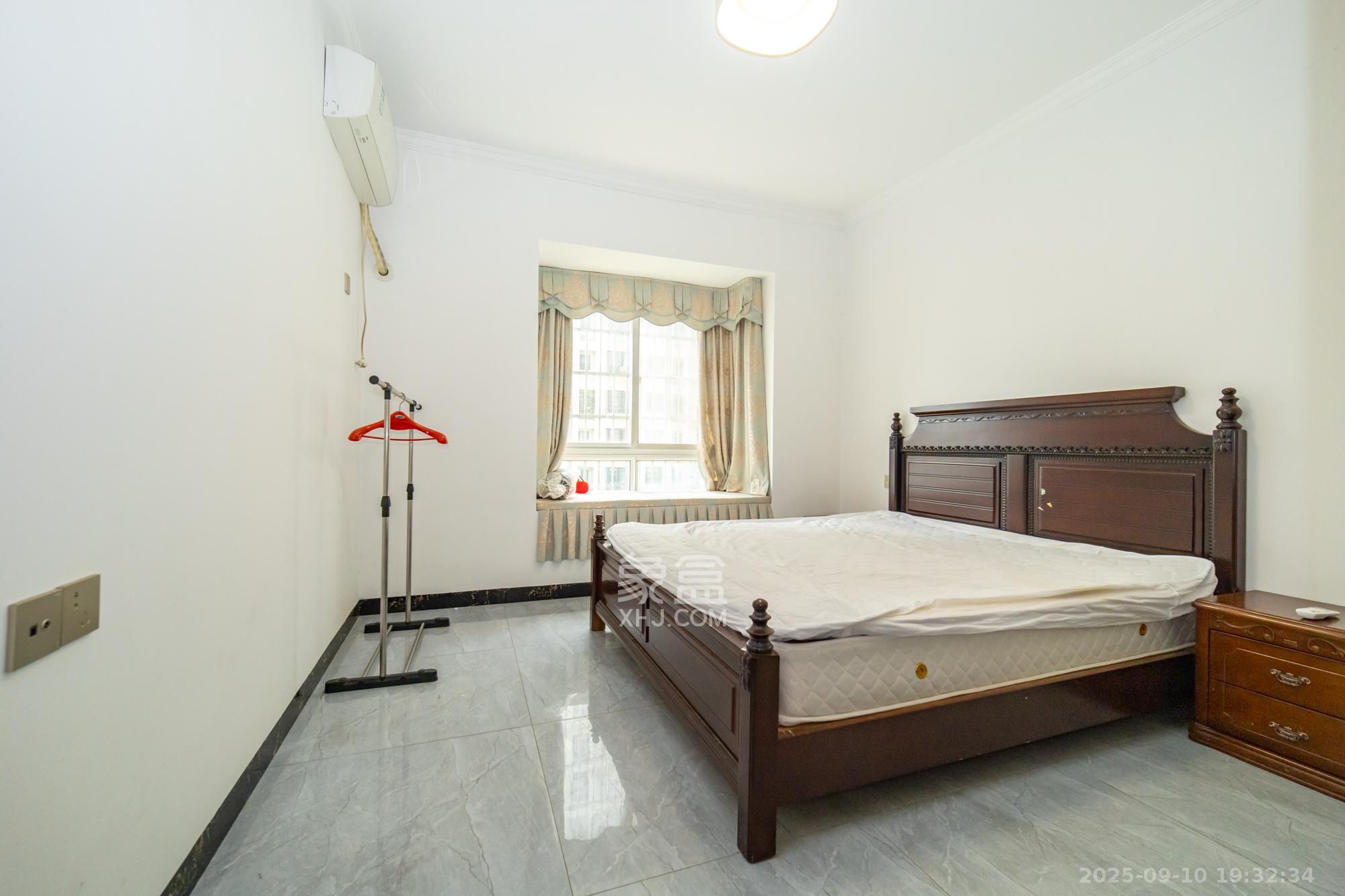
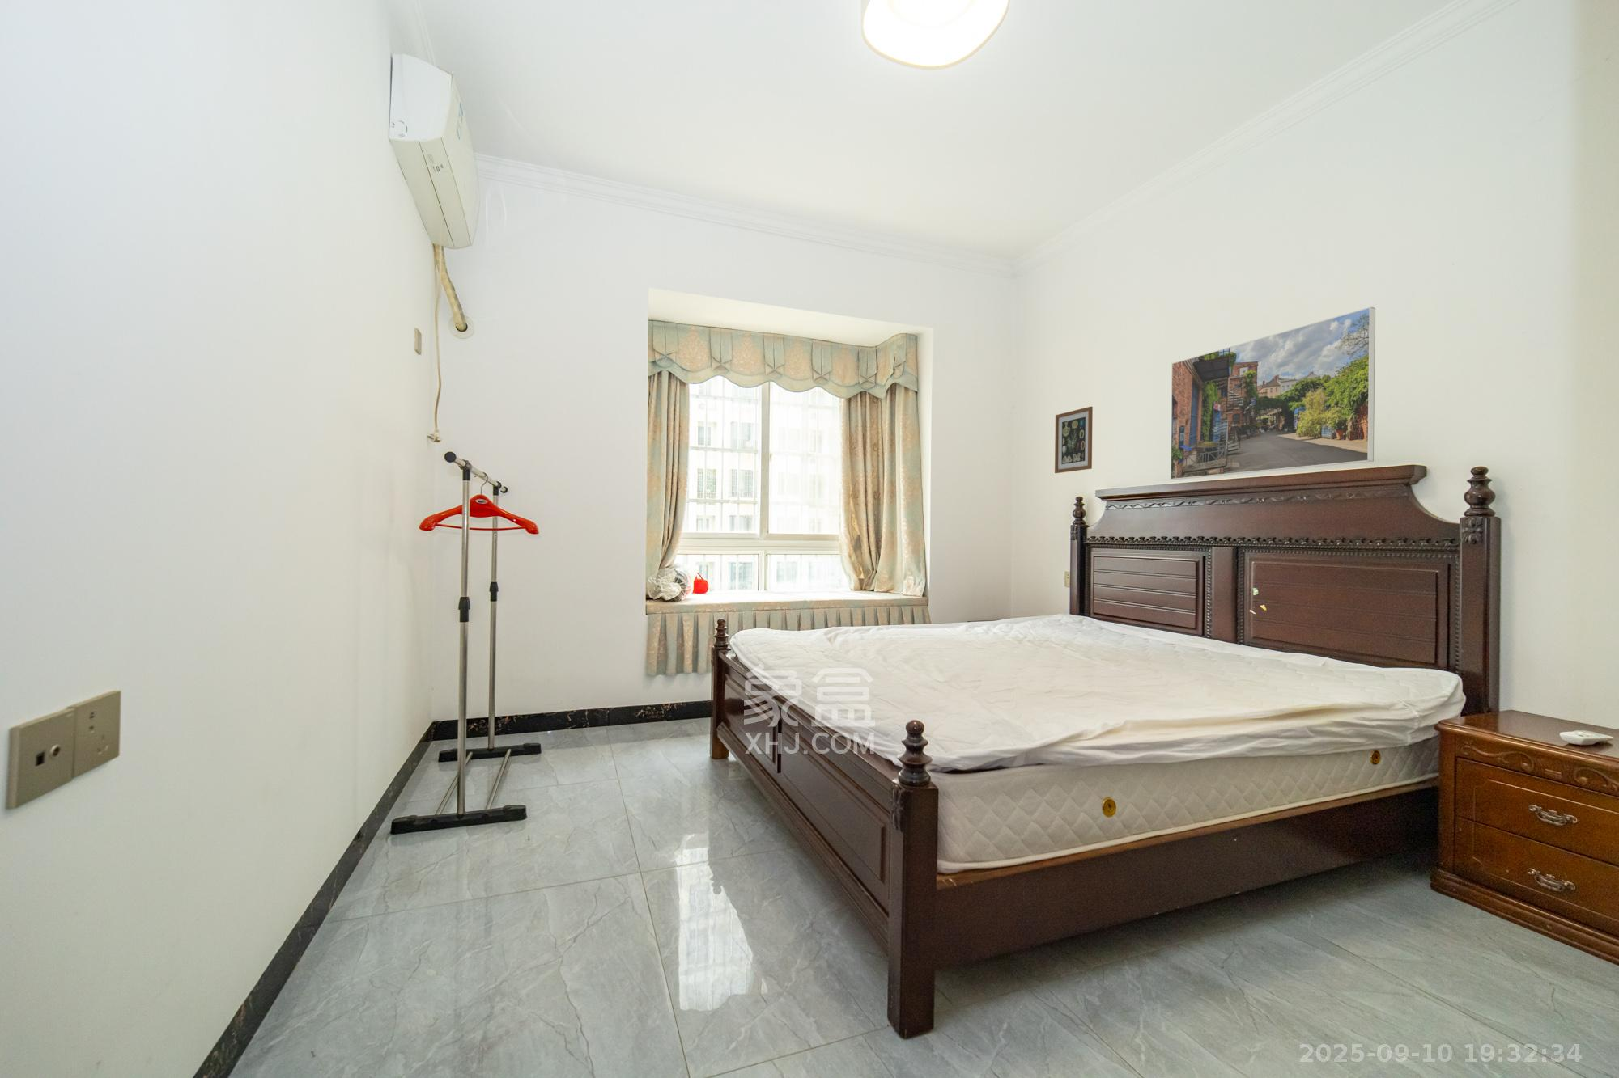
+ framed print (1258, 405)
+ wall art (1073, 440)
